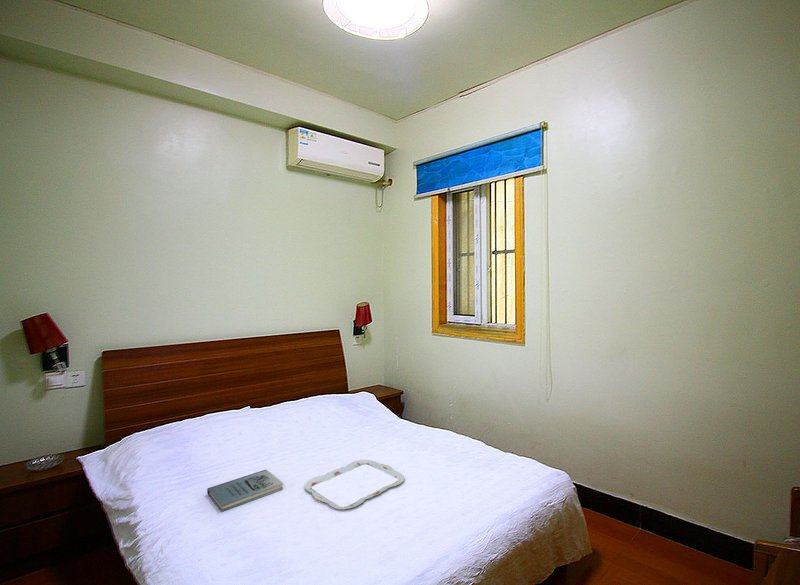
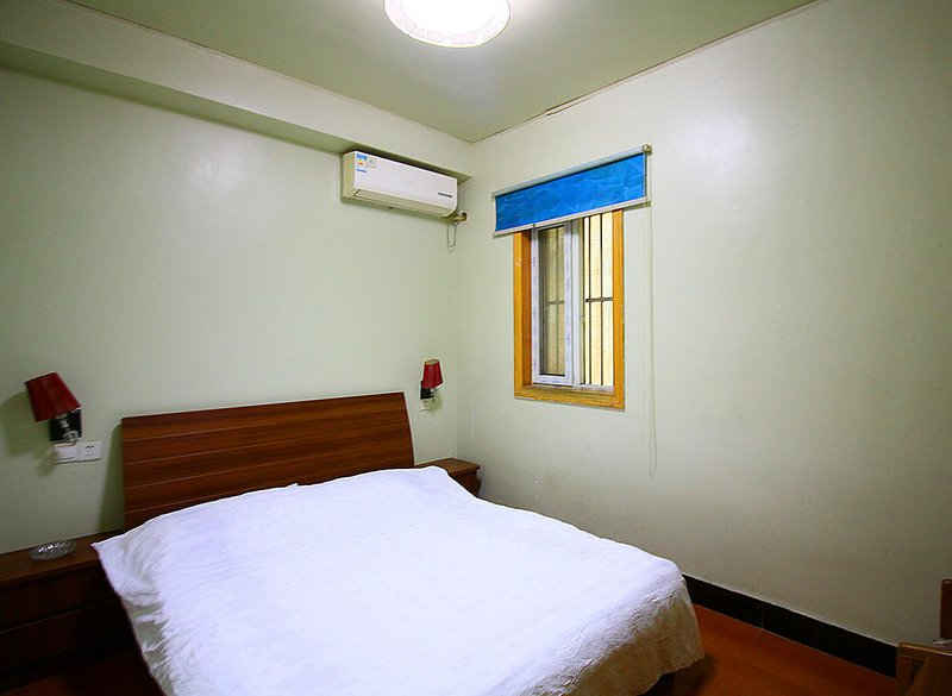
- serving tray (350, 470)
- book (245, 488)
